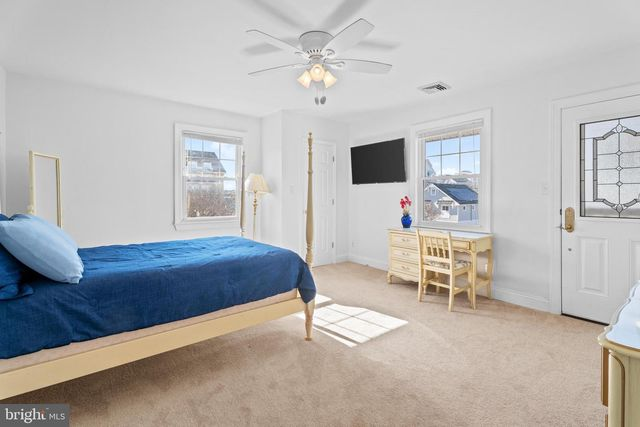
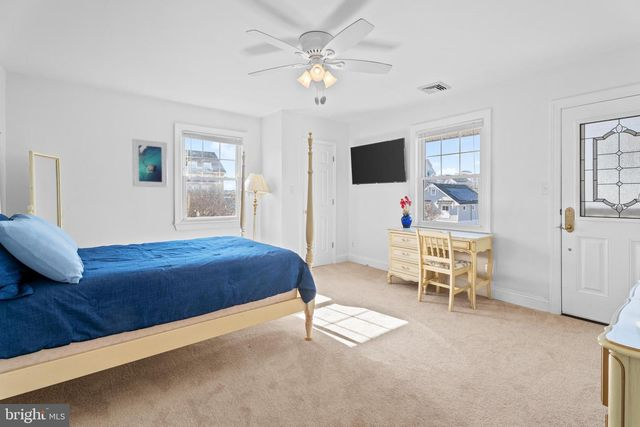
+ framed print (150, 163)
